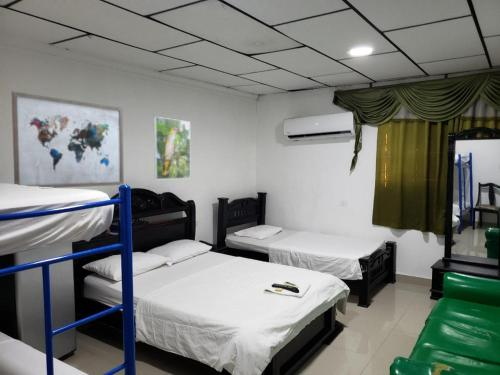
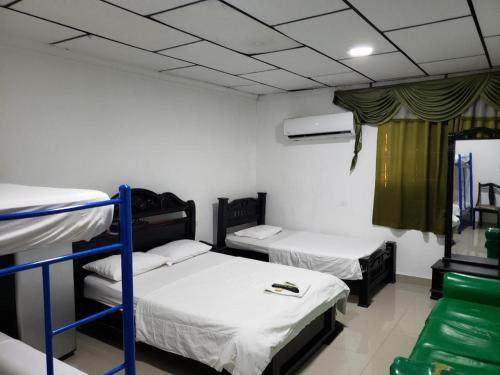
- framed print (173, 149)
- wall art (74, 144)
